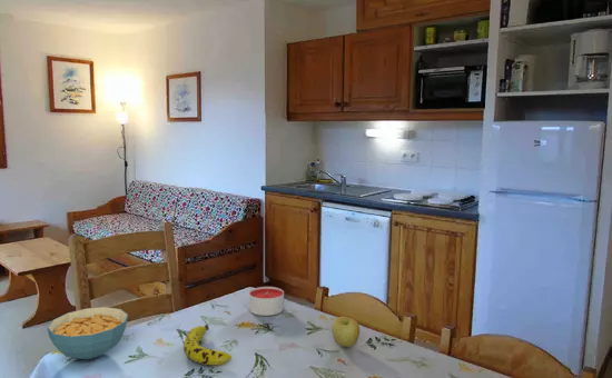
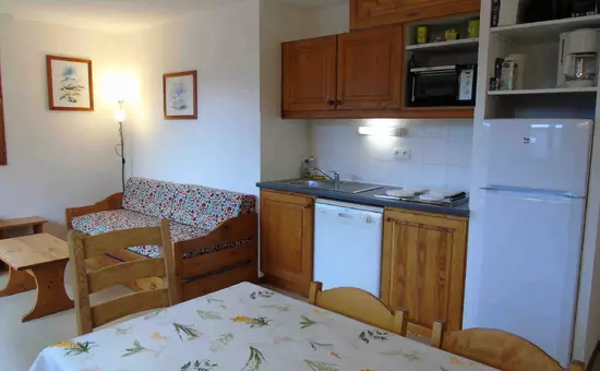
- cereal bowl (89, 337)
- apple (345, 331)
- fruit (207, 348)
- candle (266, 299)
